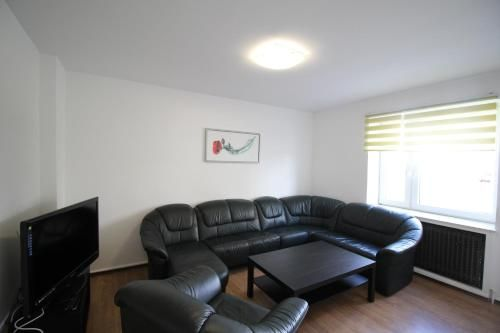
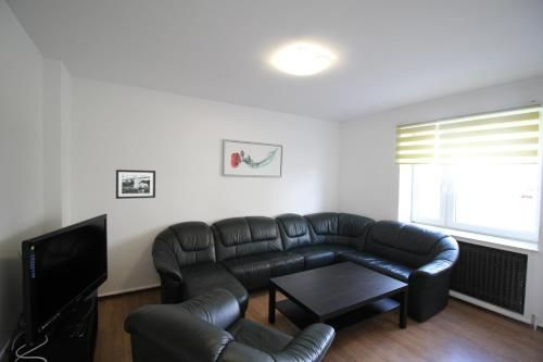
+ picture frame (136, 184)
